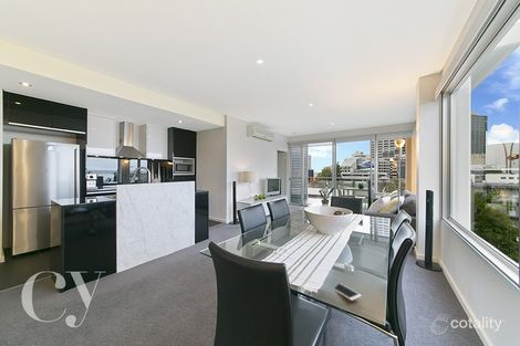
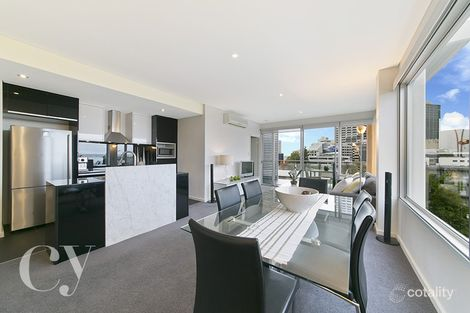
- cell phone (343, 290)
